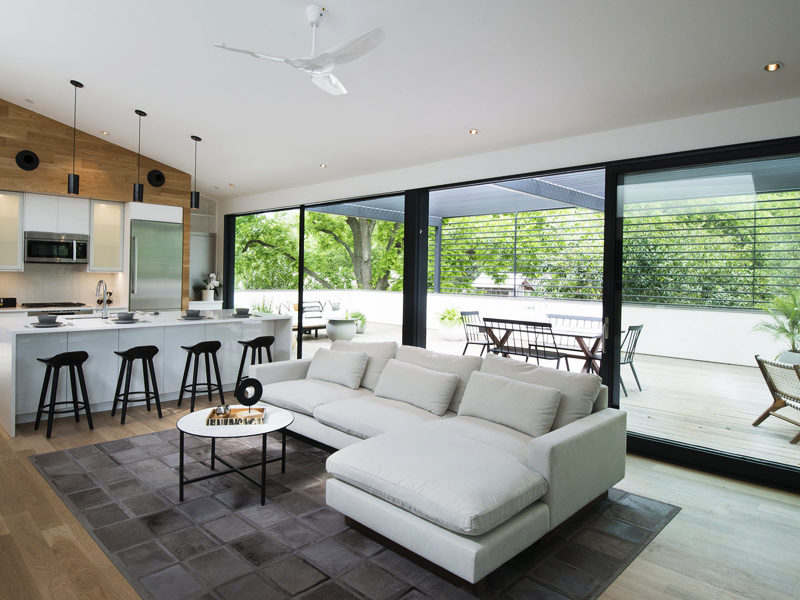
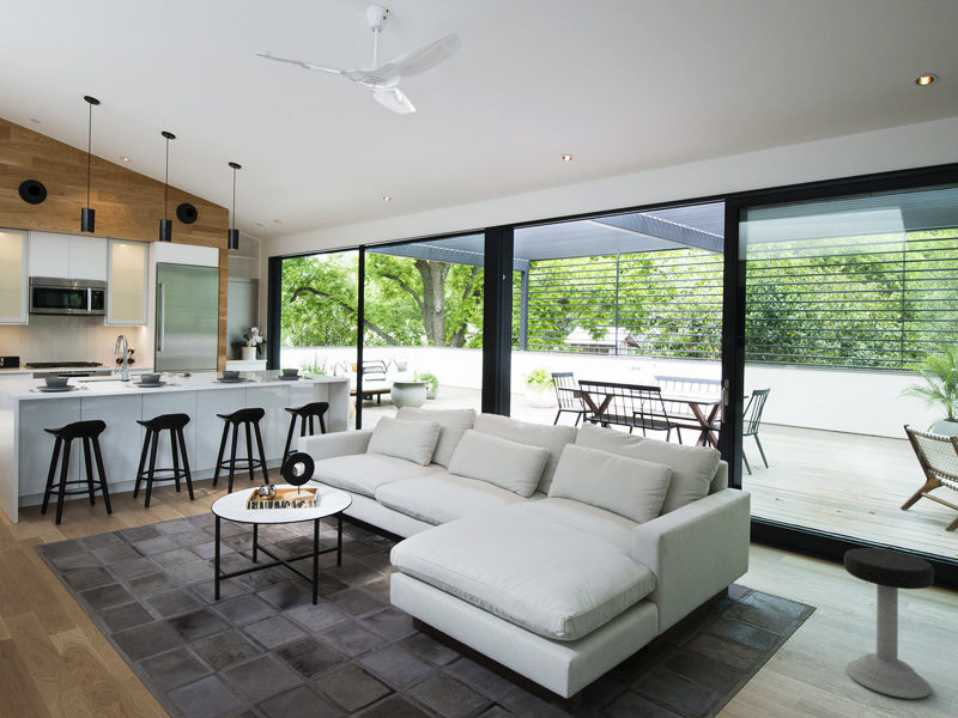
+ stool (886, 619)
